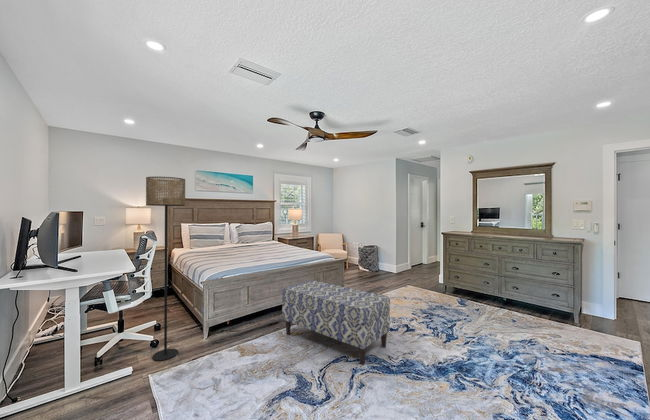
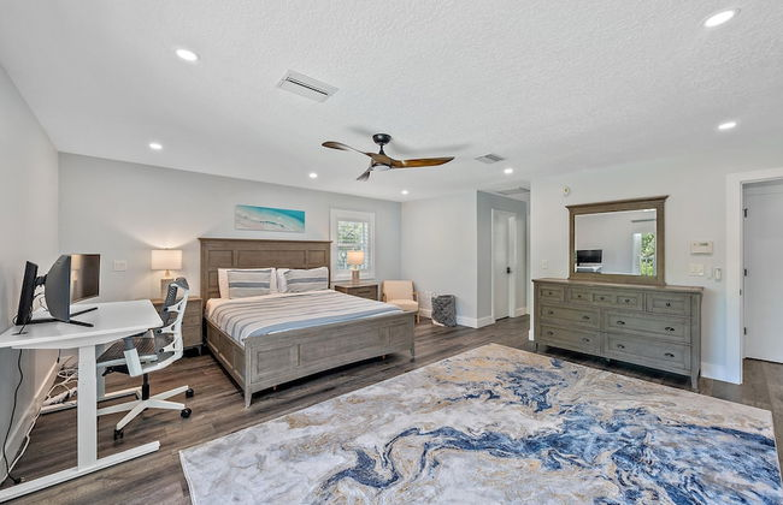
- floor lamp (165, 266)
- bench (333, 315)
